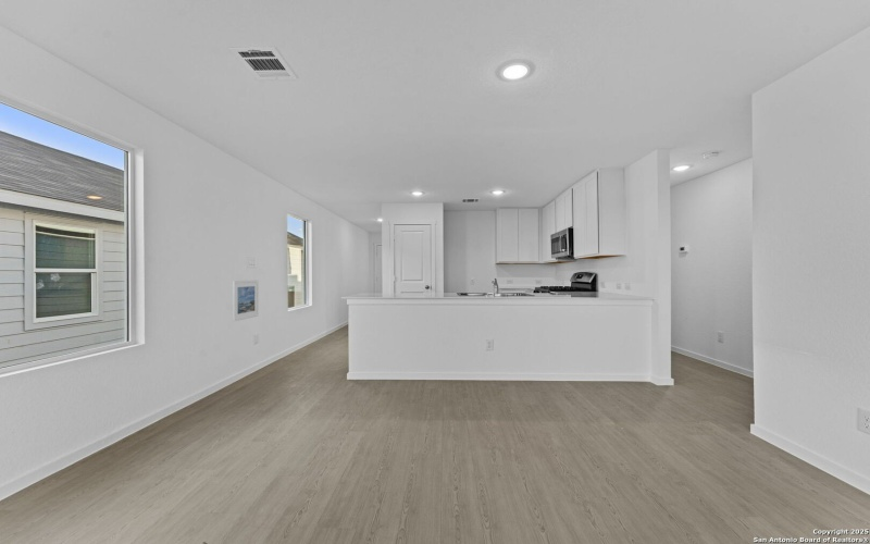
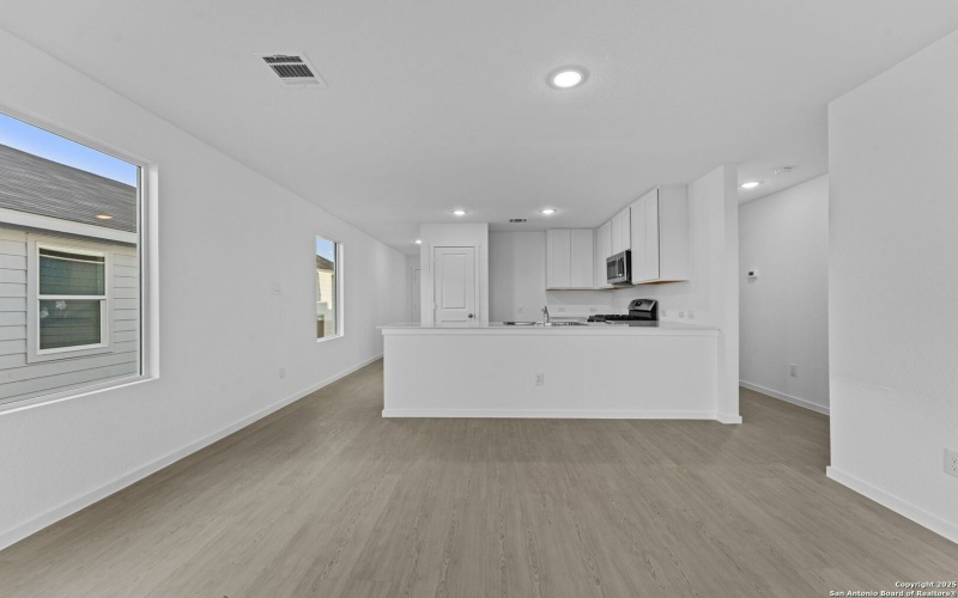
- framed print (246, 299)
